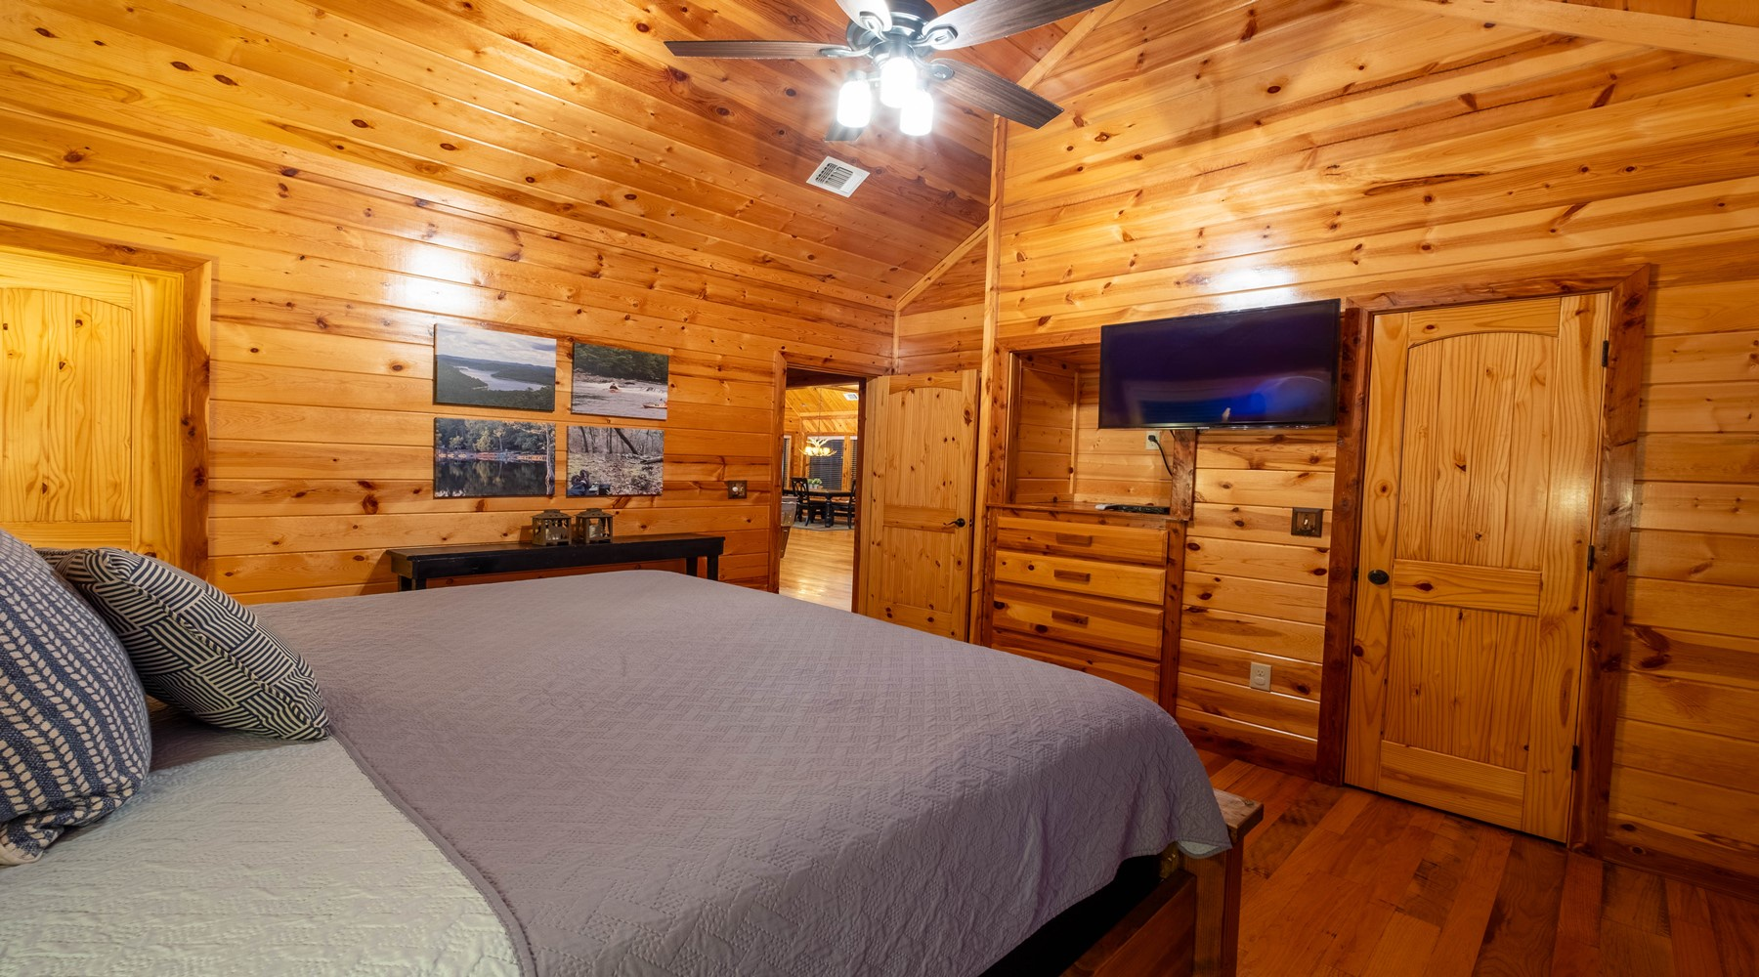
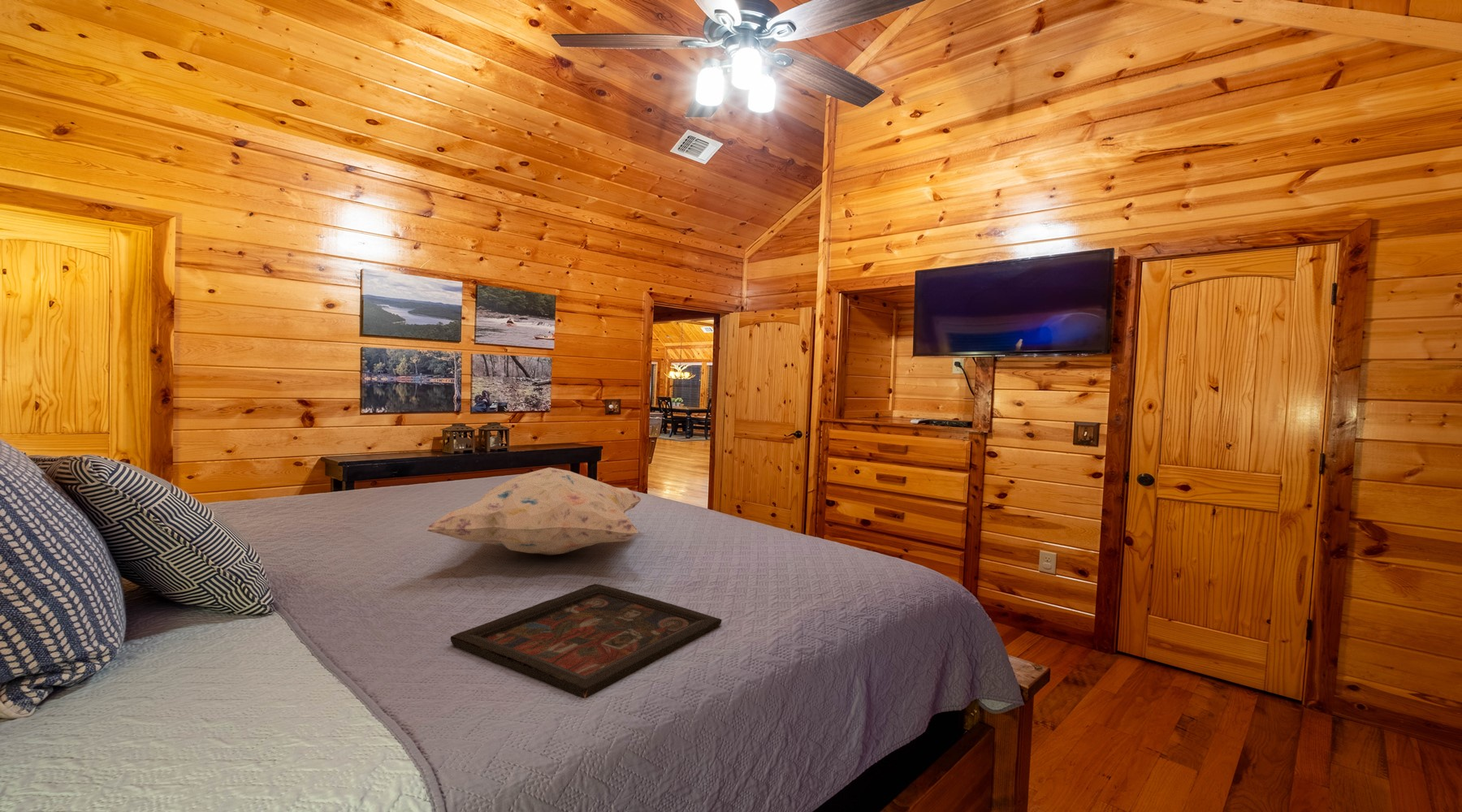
+ decorative pillow (552, 510)
+ decorative tray (594, 630)
